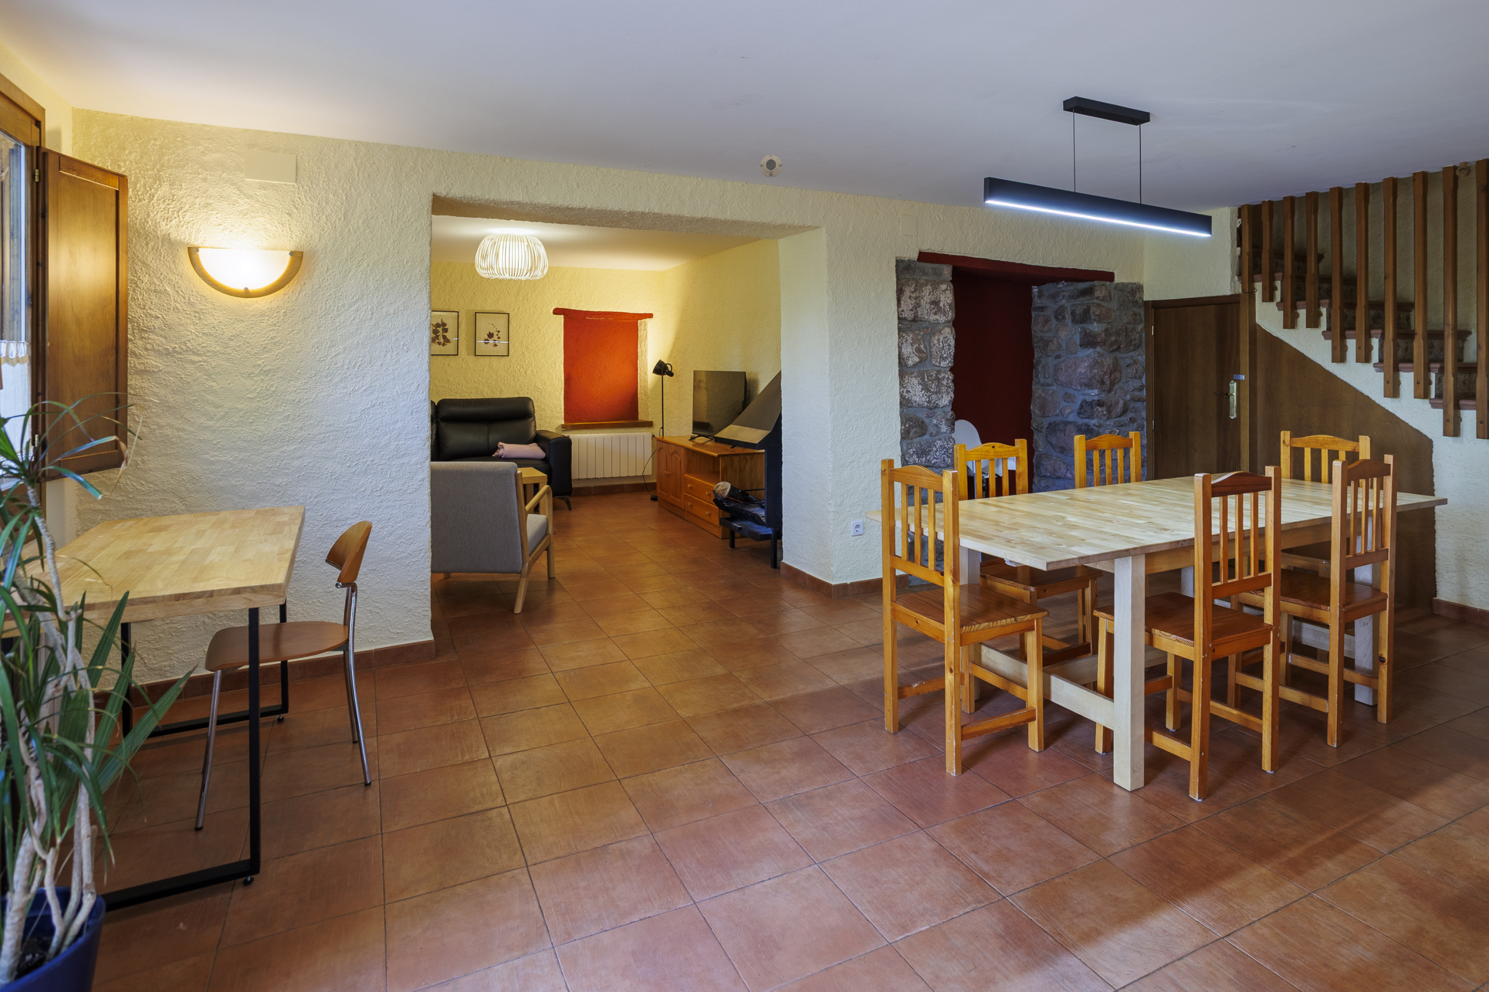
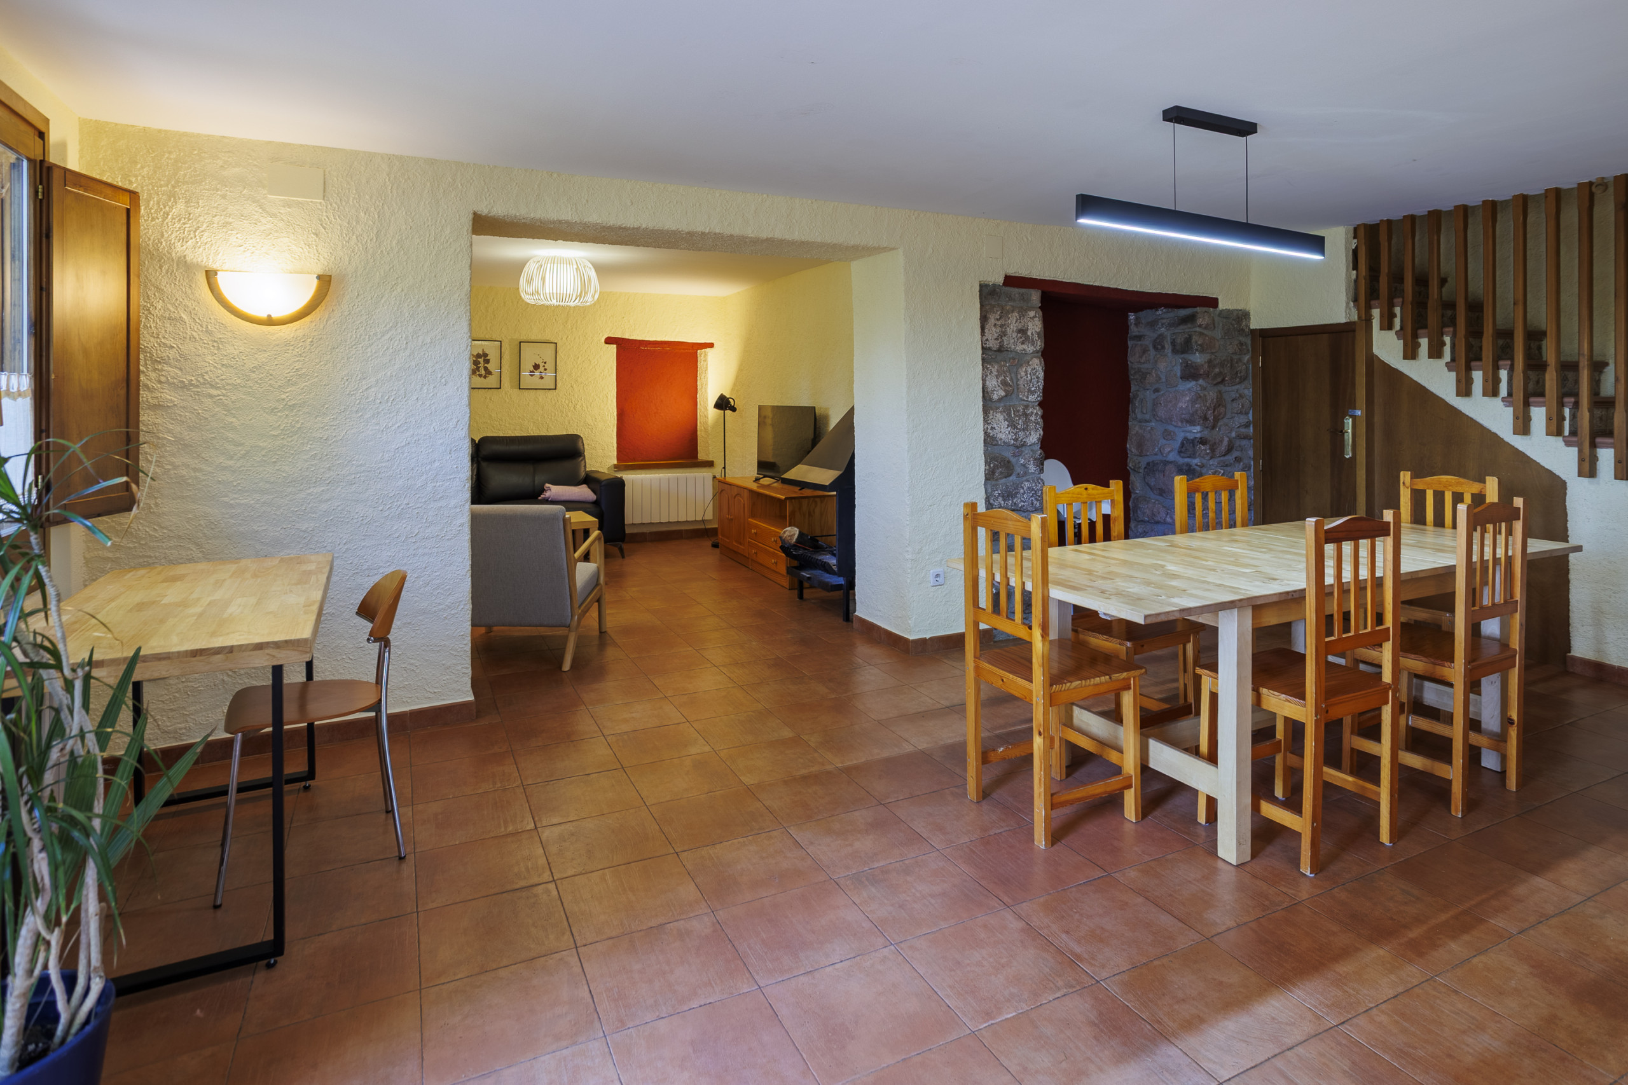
- smoke detector (771, 165)
